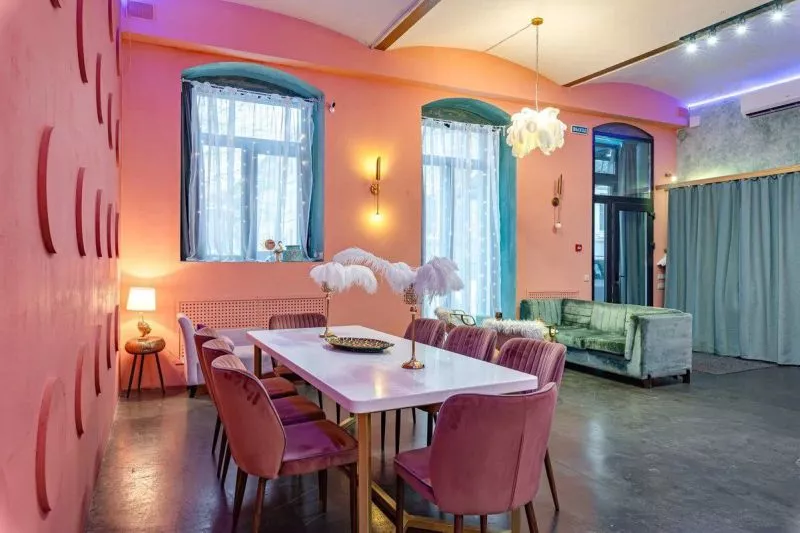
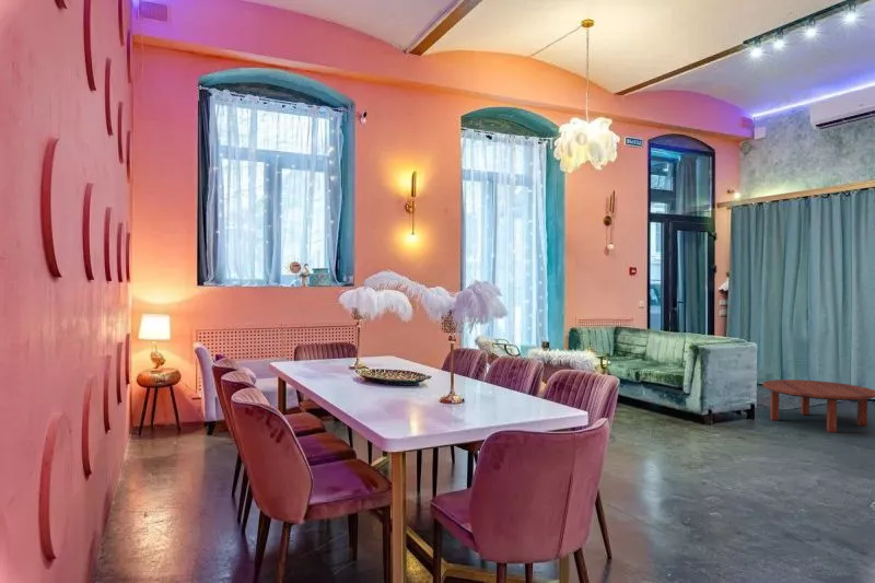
+ coffee table (817, 398)
